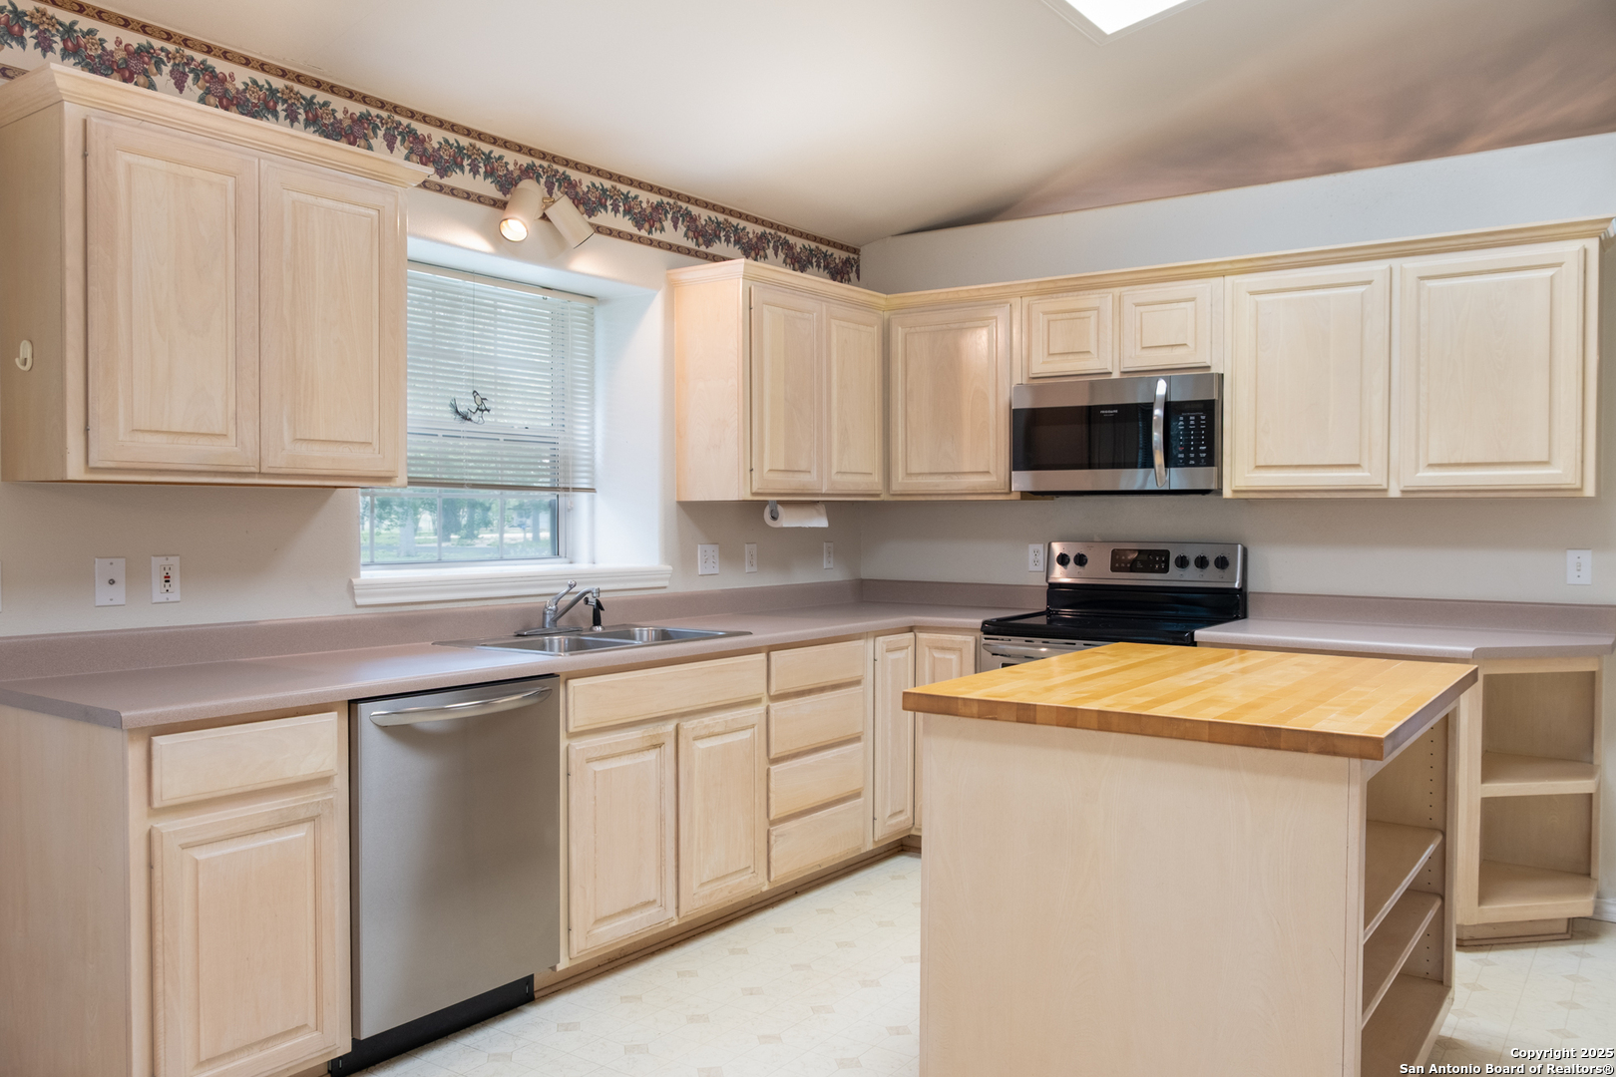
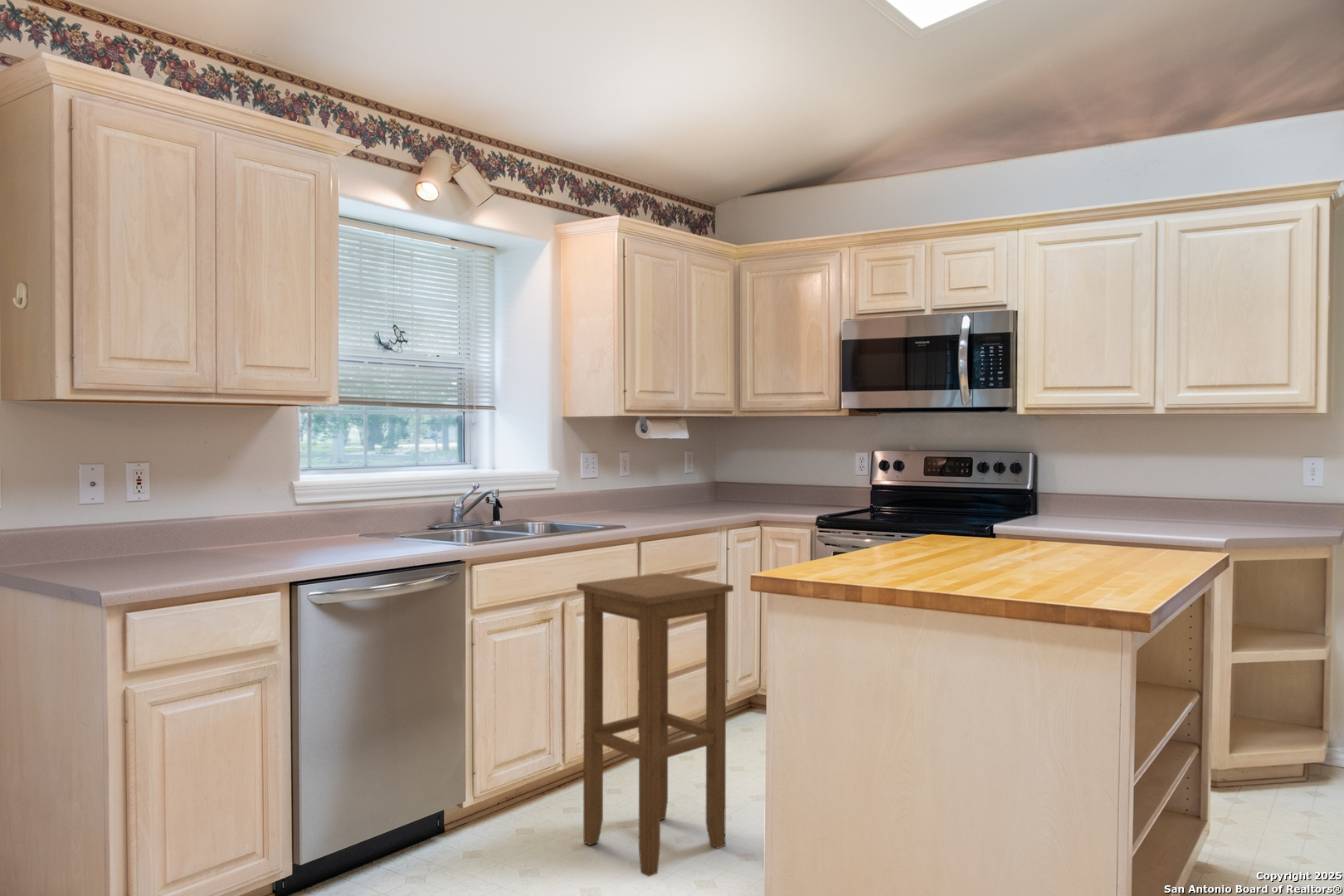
+ stool (654, 713)
